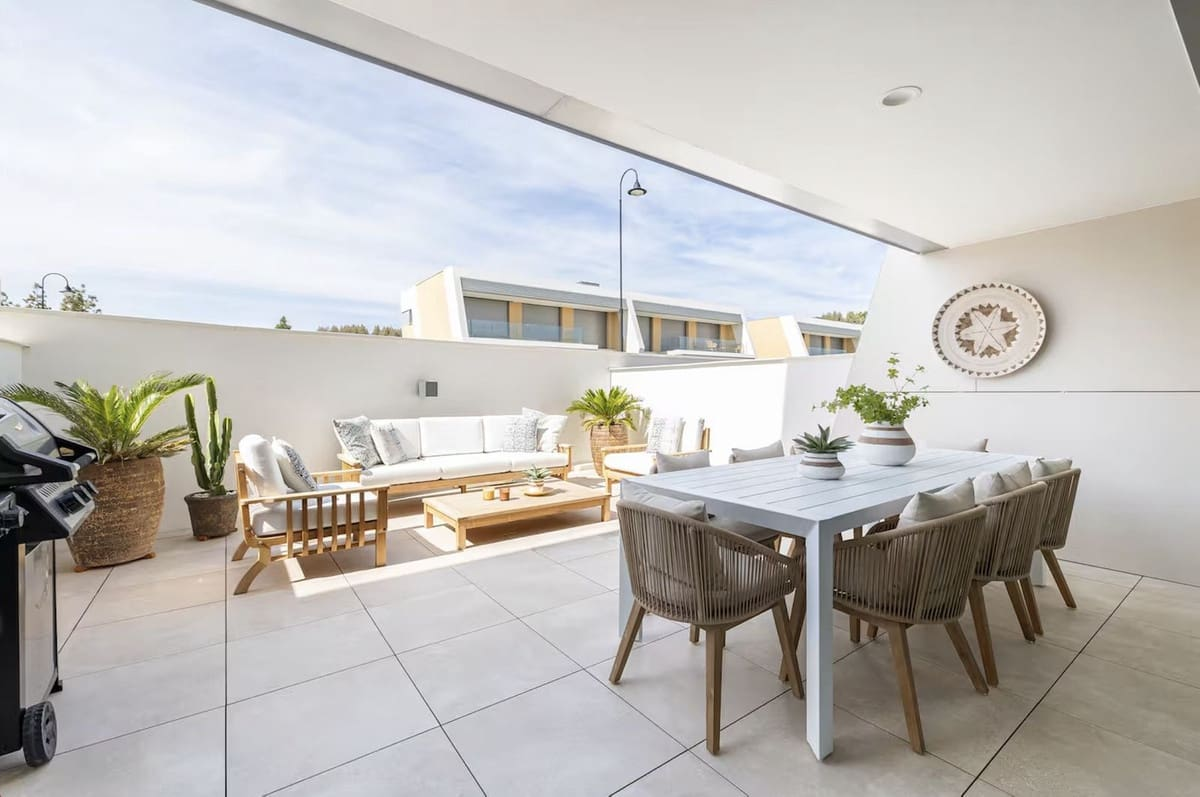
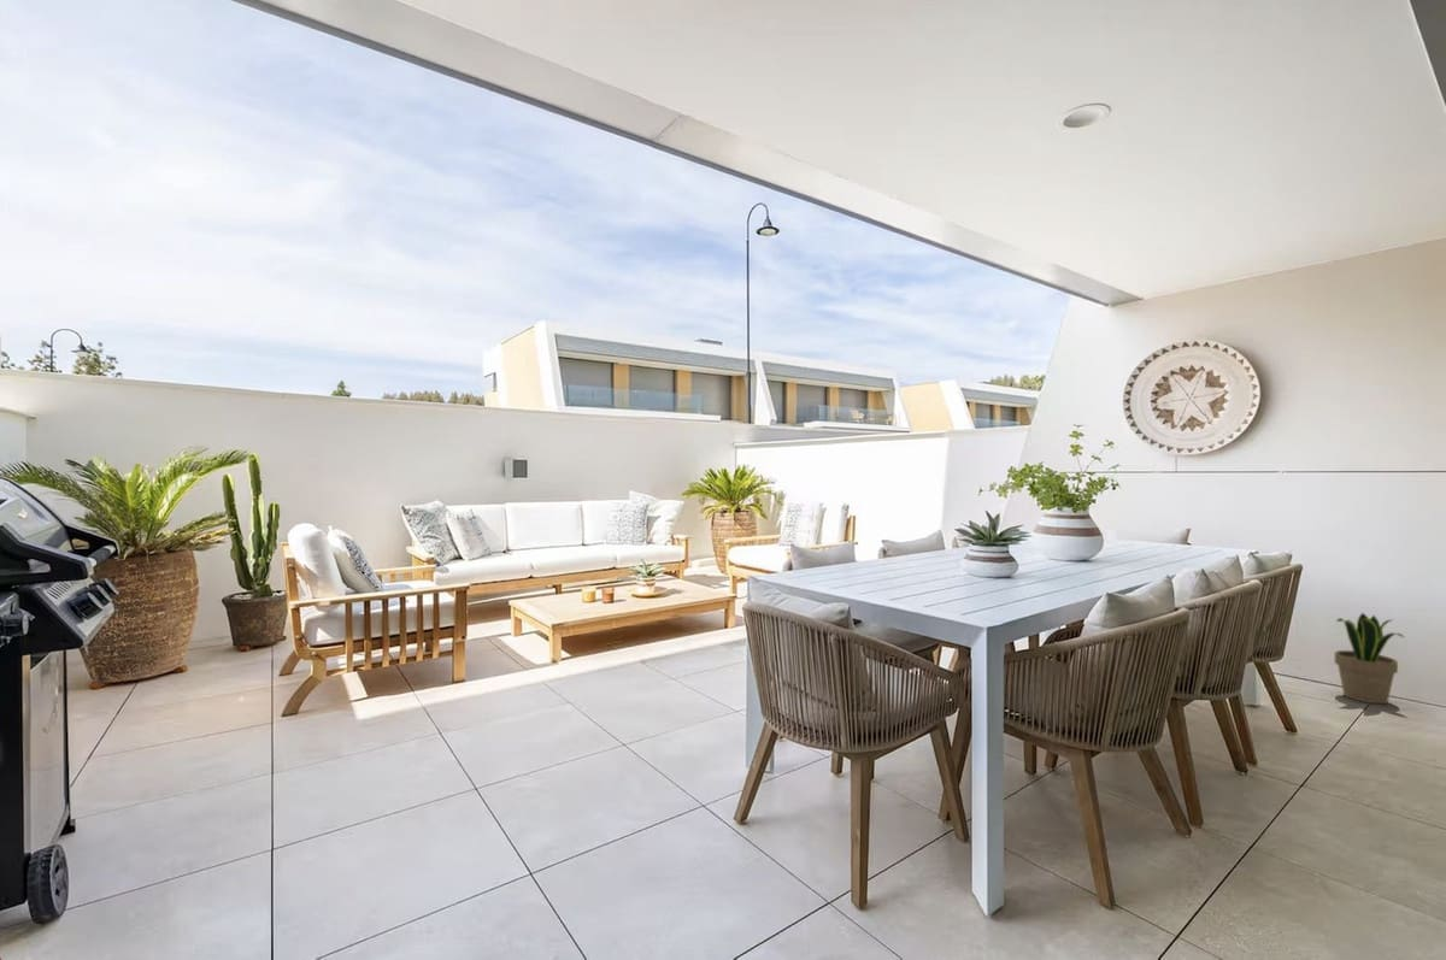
+ potted plant (1368, 655)
